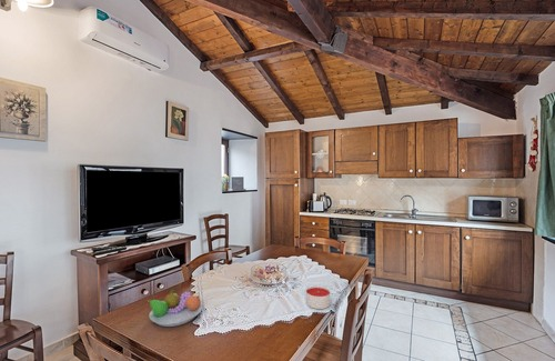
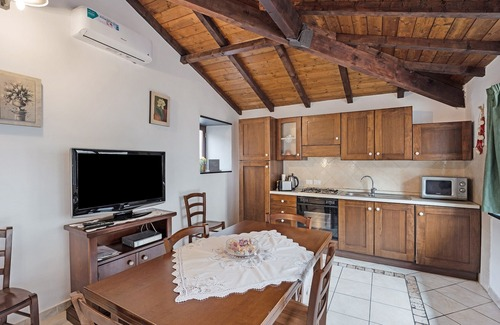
- fruit bowl (174, 304)
- candle (317, 297)
